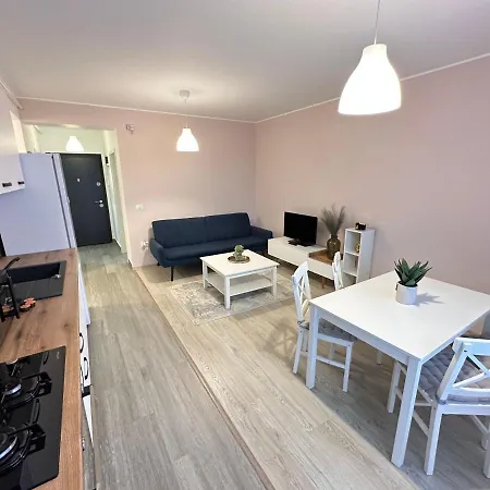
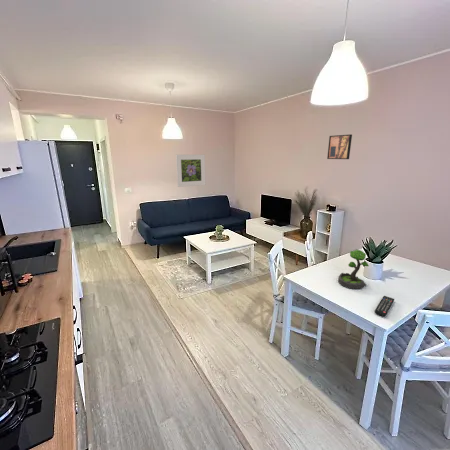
+ remote control (384, 305)
+ wall art (339, 147)
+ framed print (191, 170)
+ plant (353, 266)
